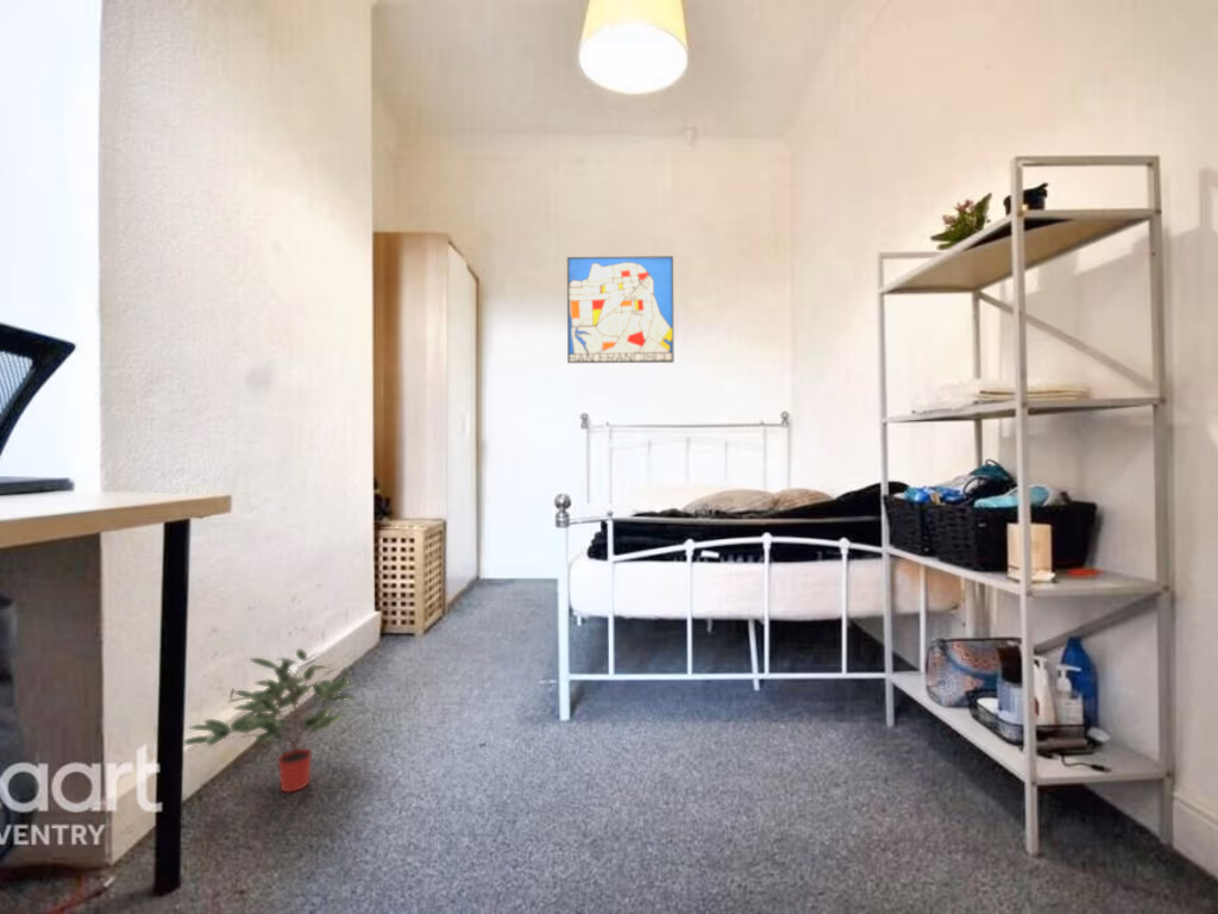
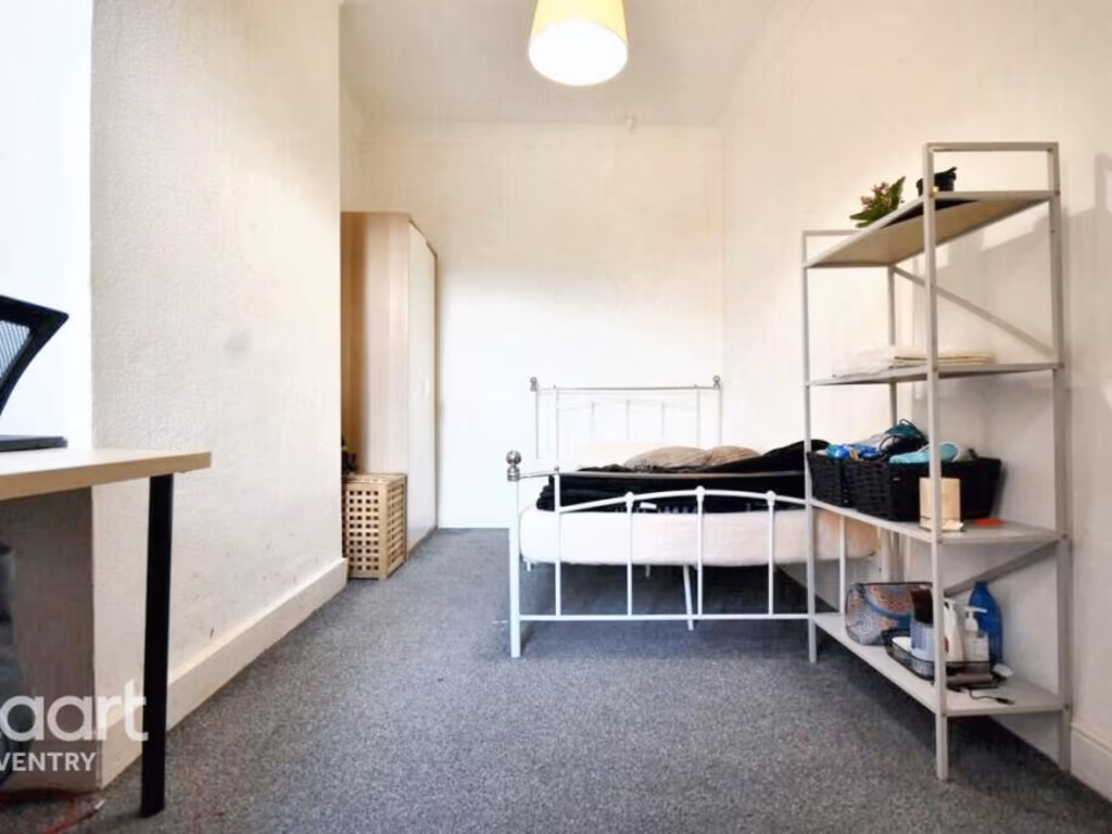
- wall art (620, 309)
- potted plant (282, 715)
